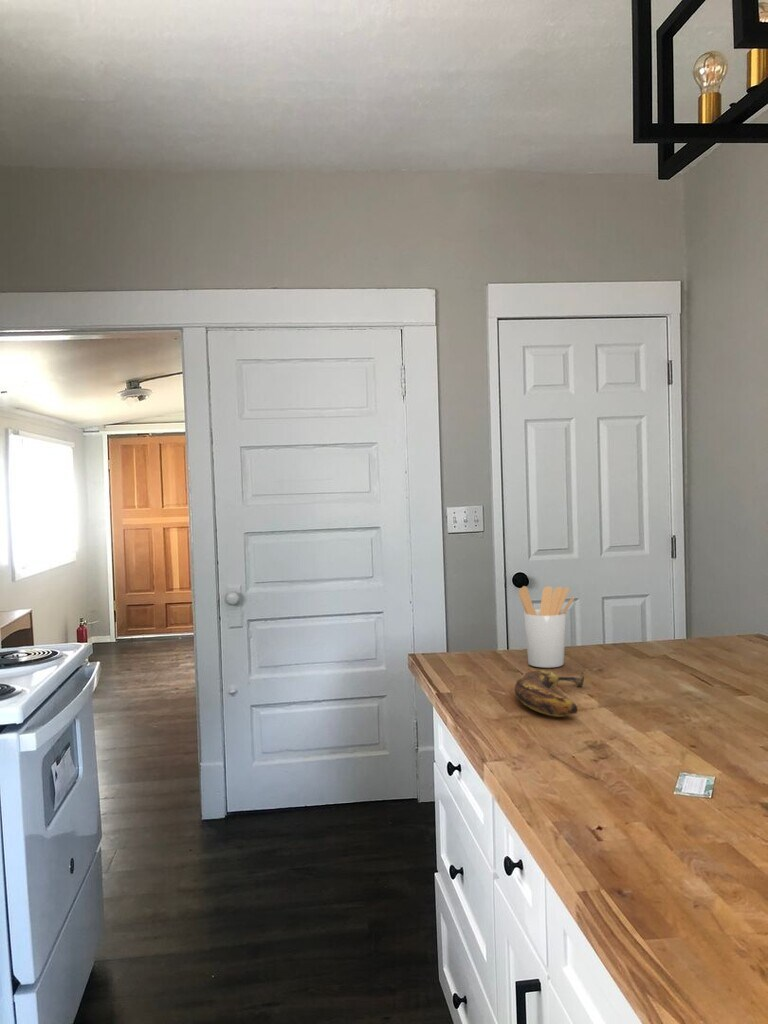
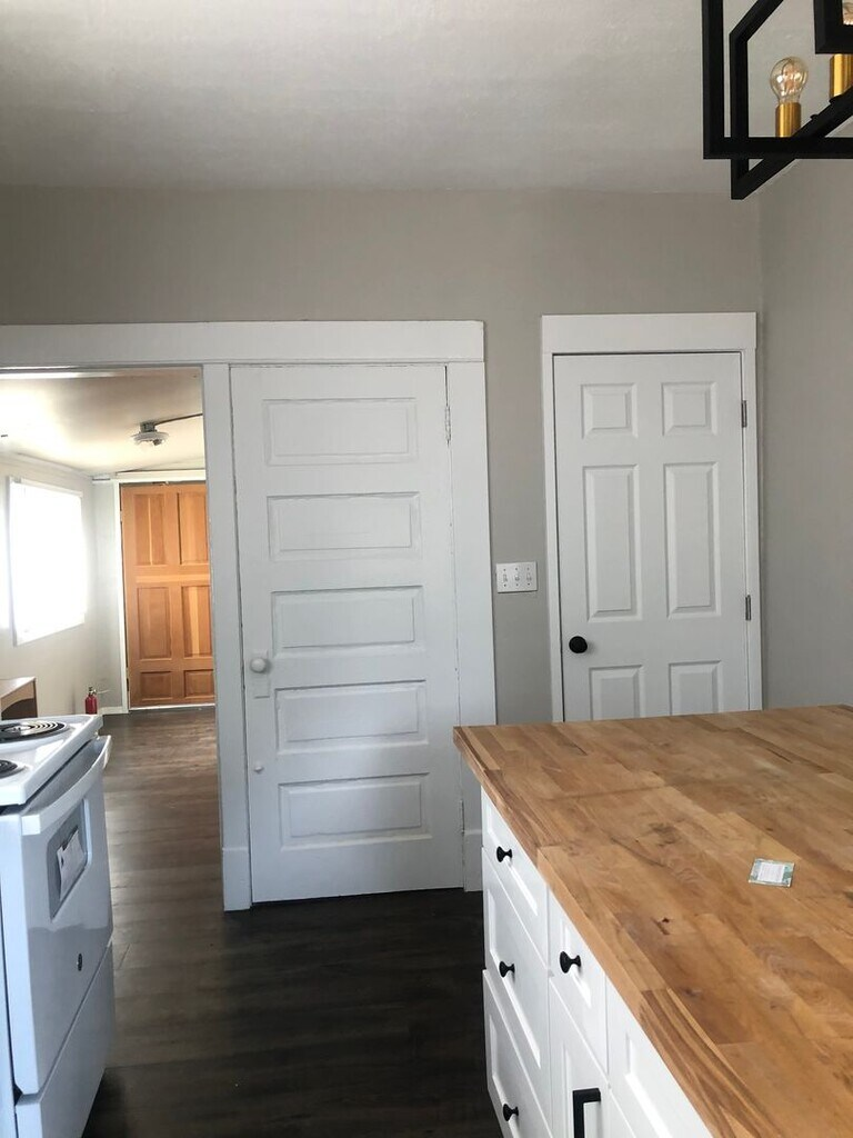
- banana (552, 690)
- utensil holder (548, 623)
